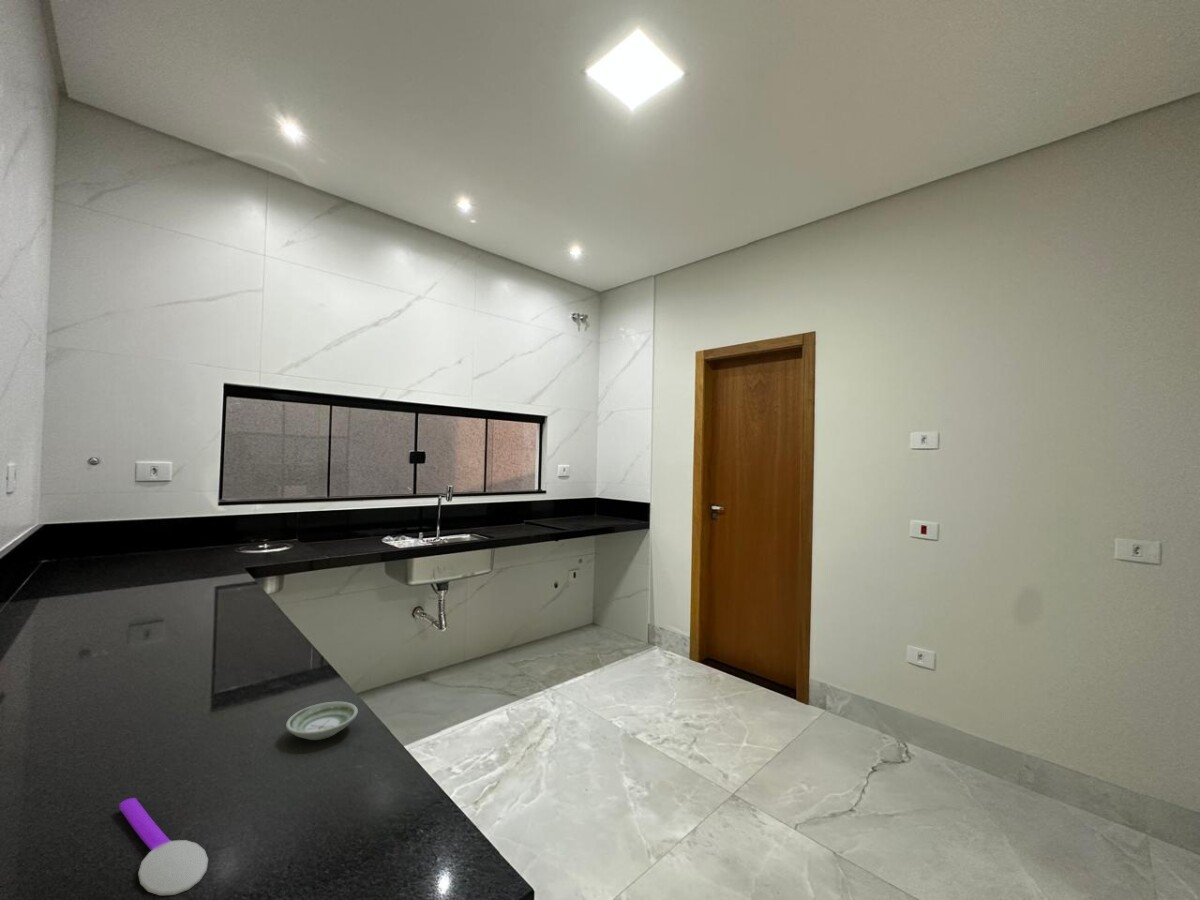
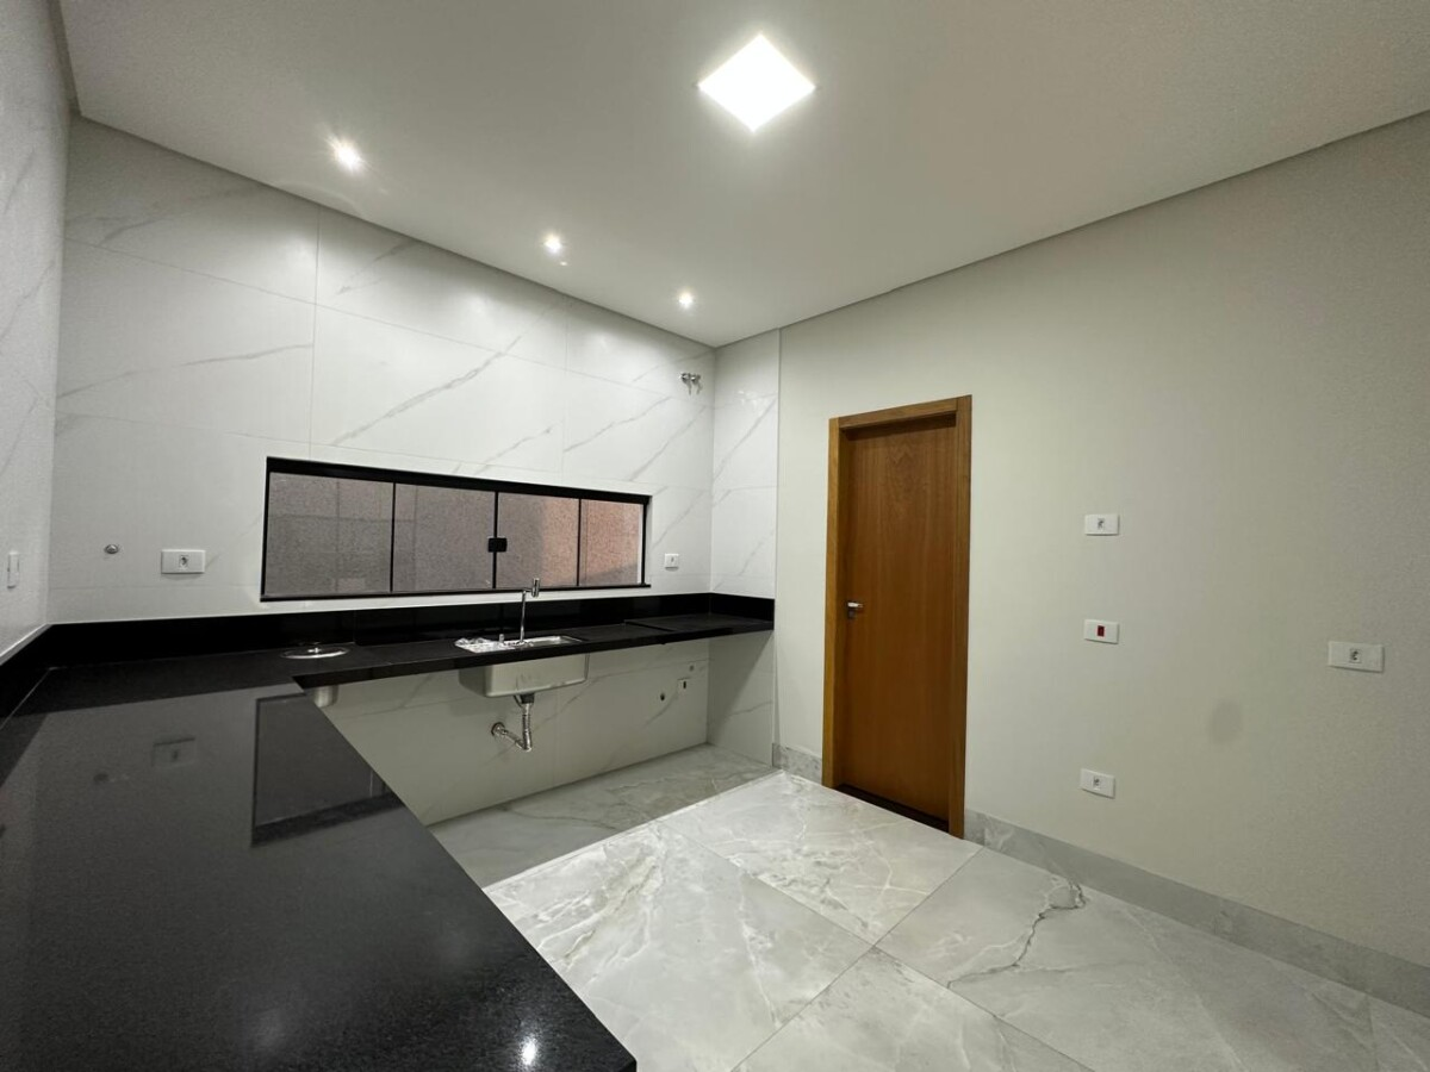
- saucer (322, 723)
- spoon (153, 837)
